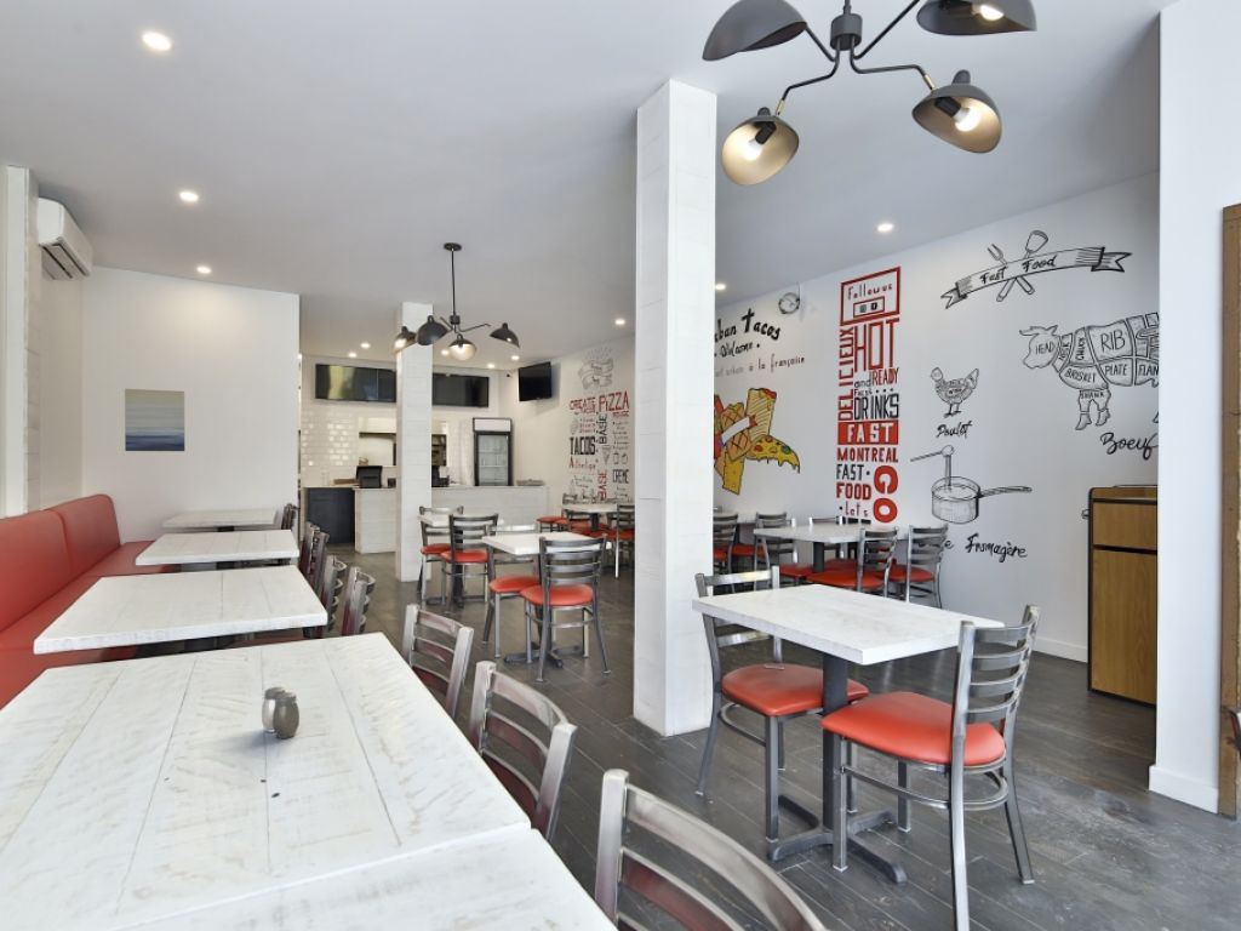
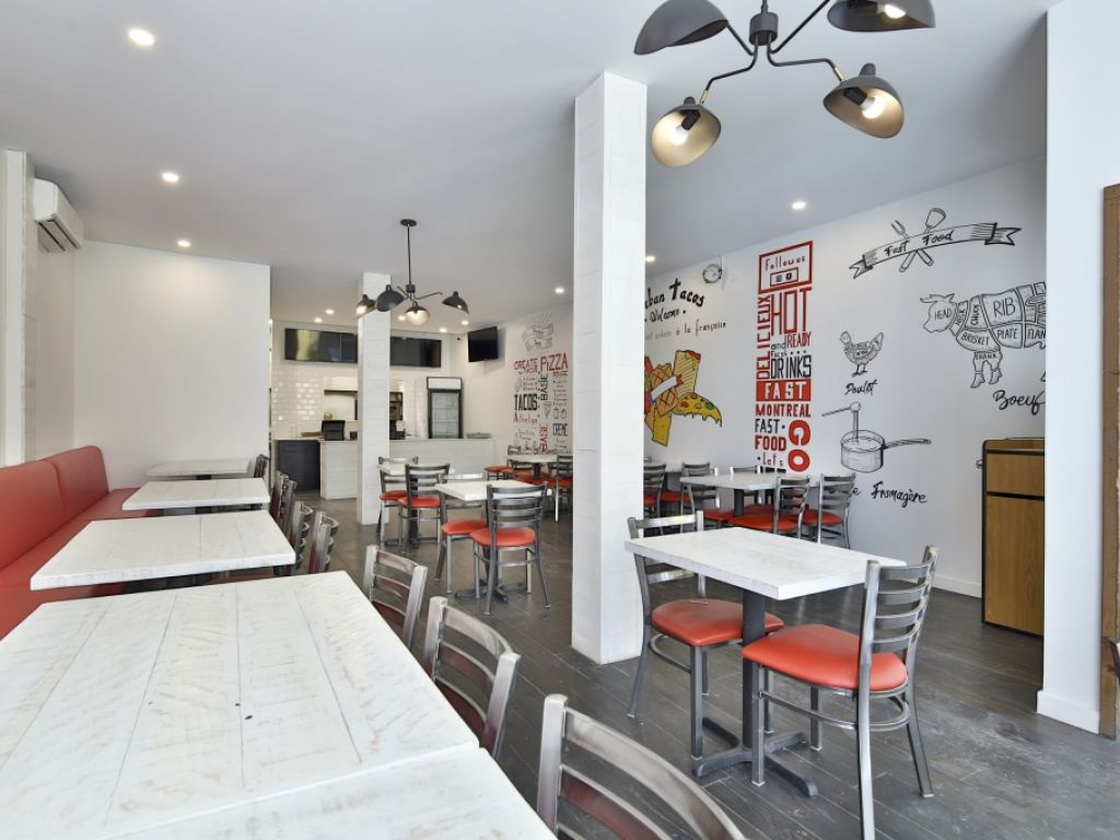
- wall art (155, 421)
- salt and pepper shaker (280, 710)
